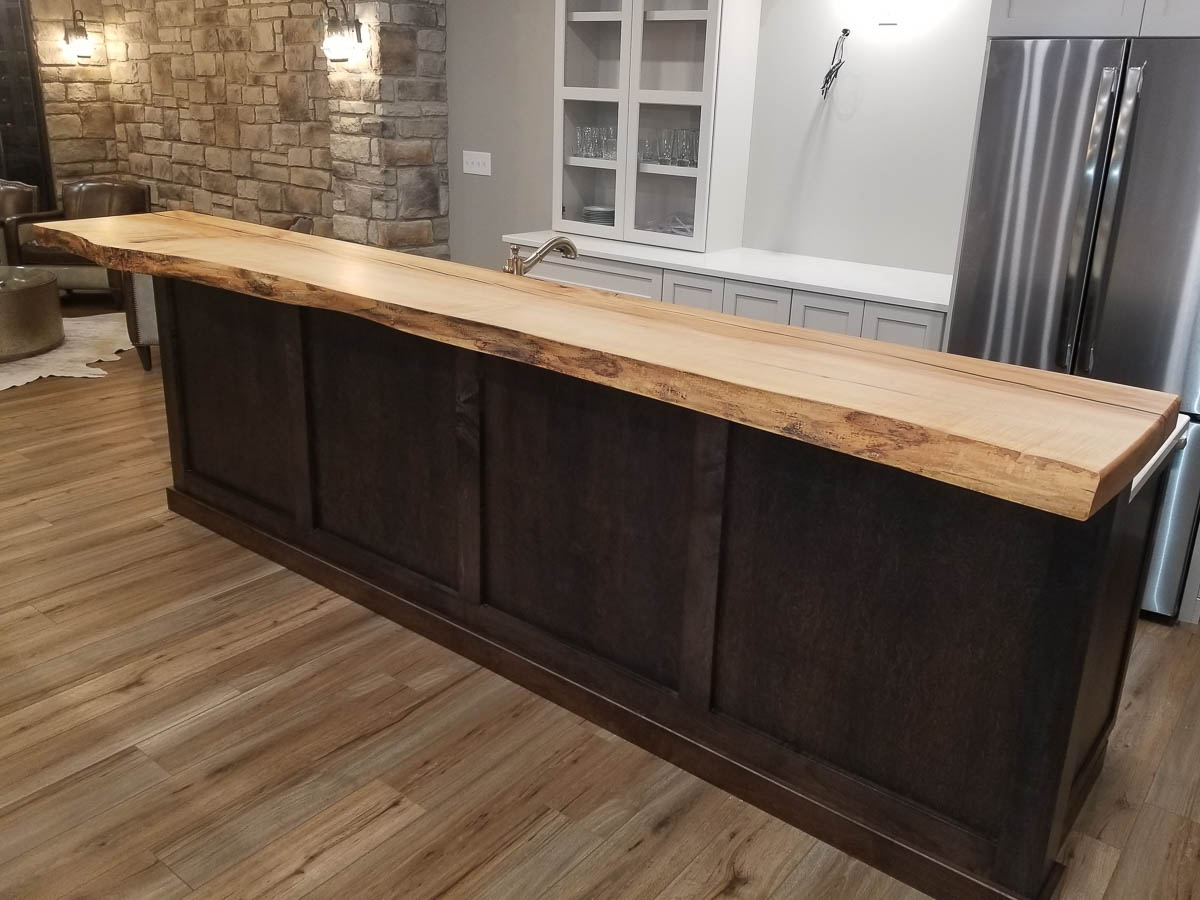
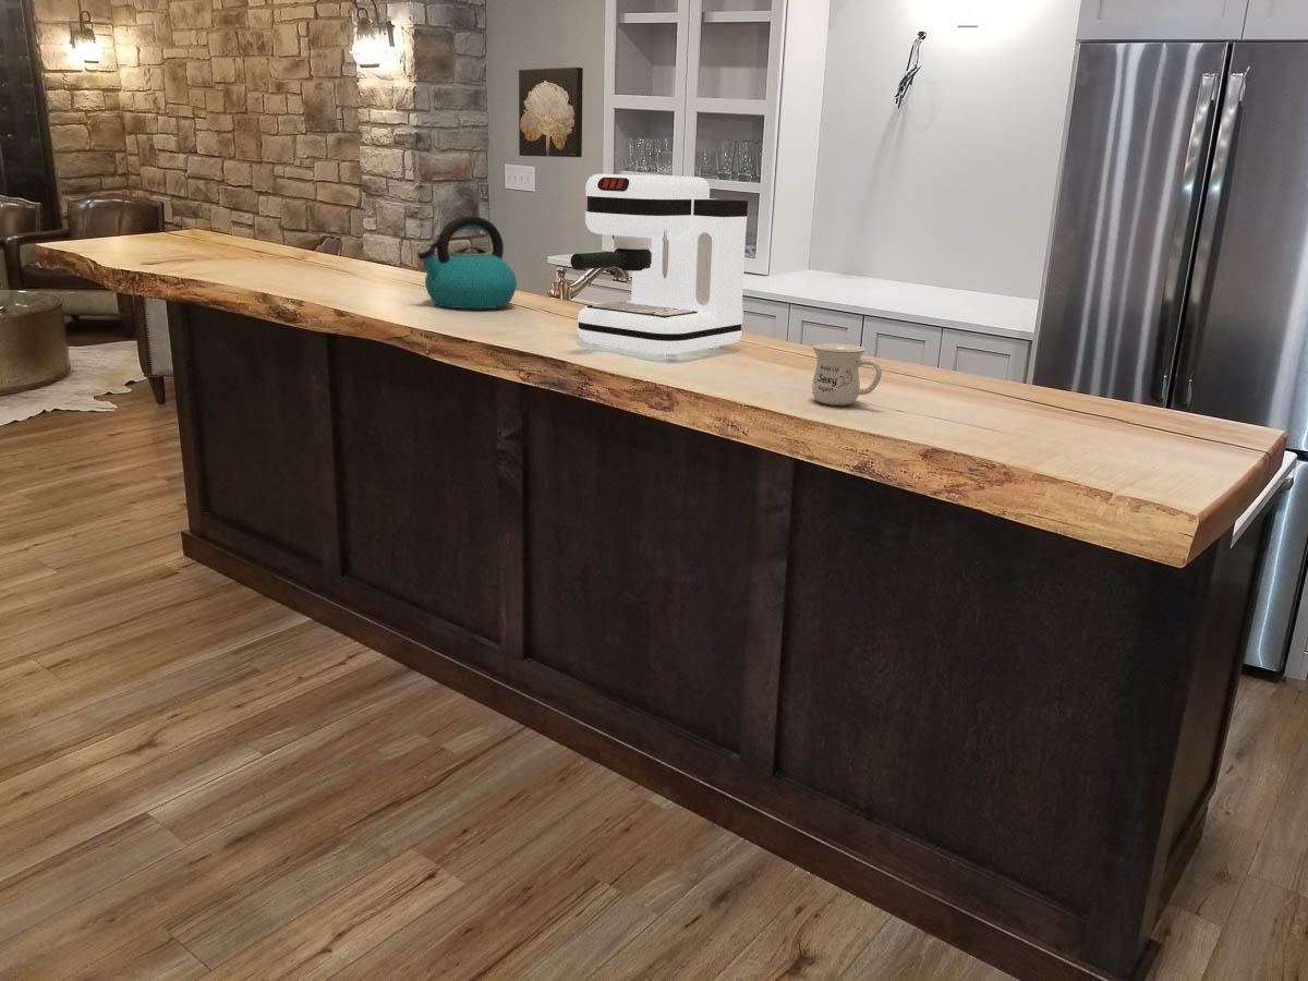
+ wall art (549, 112)
+ coffee maker (656, 263)
+ mug (846, 376)
+ kettle (464, 261)
